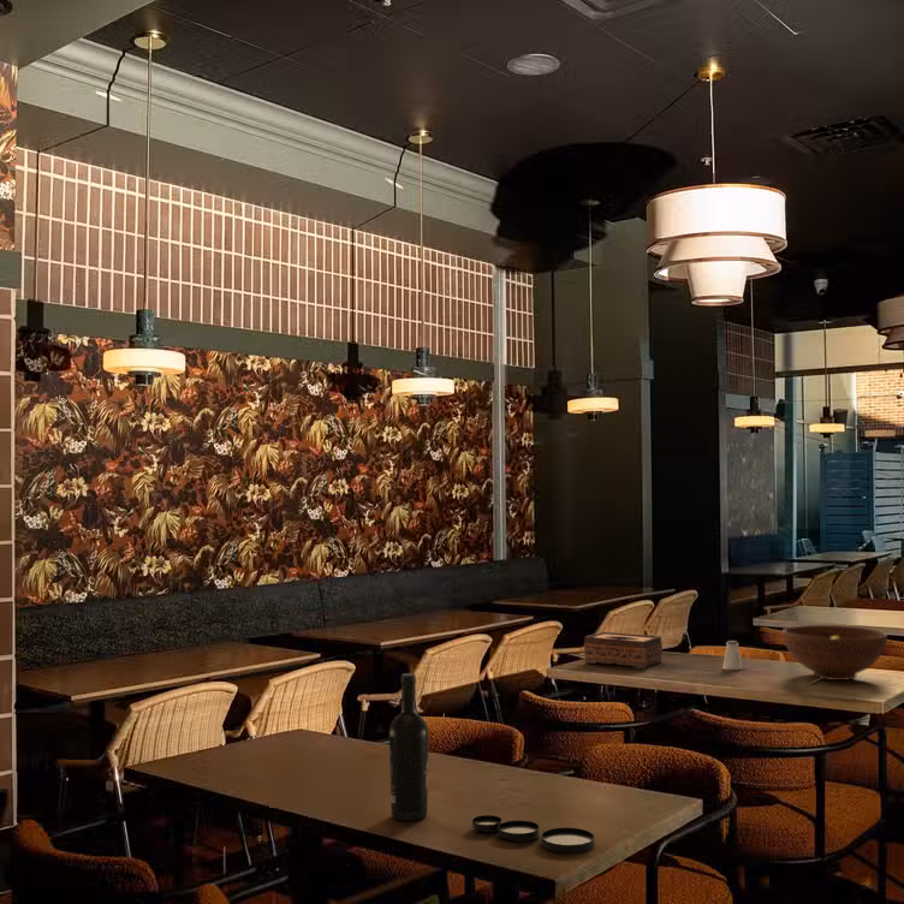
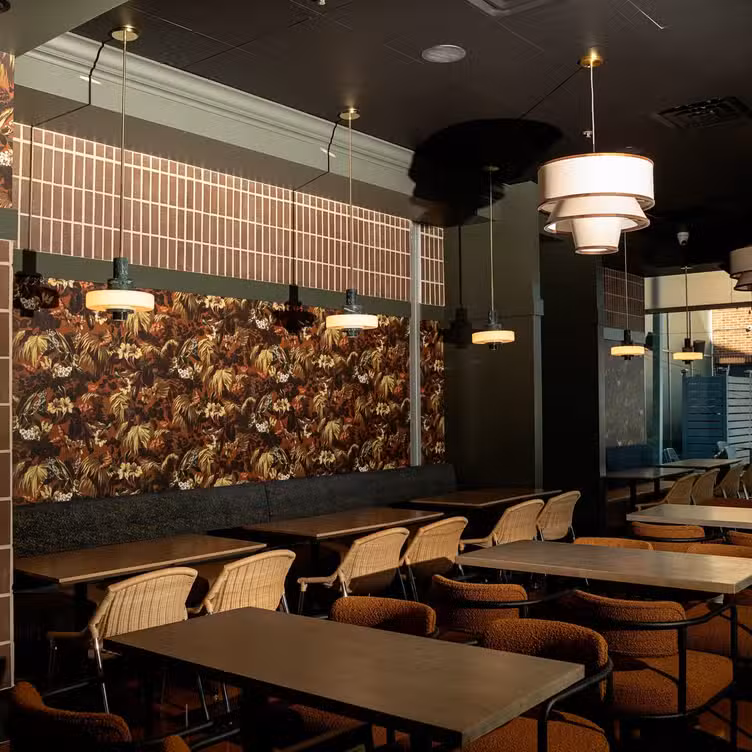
- tissue box (623, 649)
- fruit bowl (834, 654)
- plate (531, 832)
- saltshaker (732, 654)
- wine bottle (409, 744)
